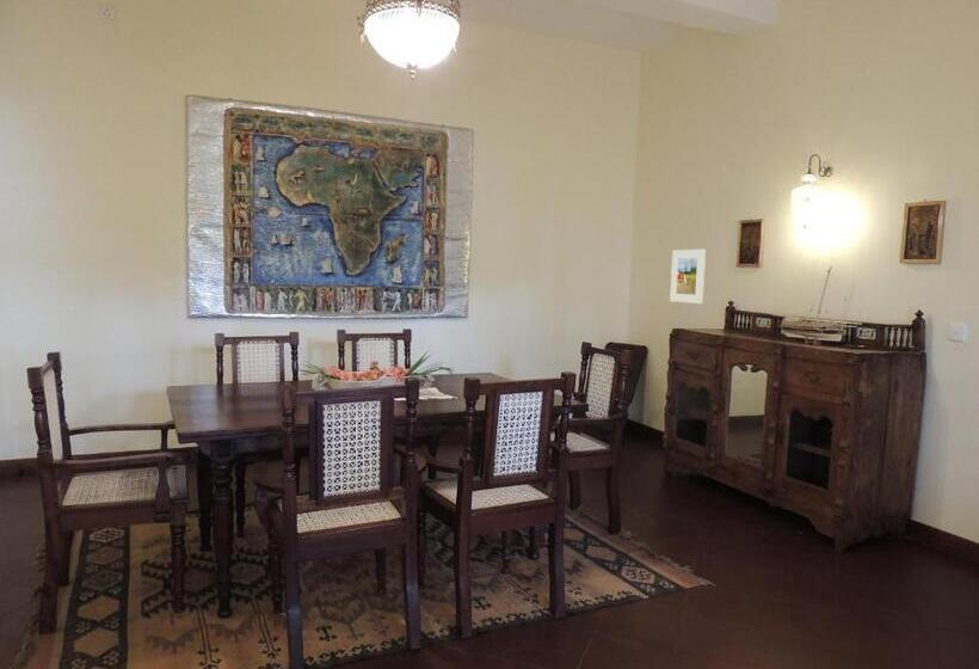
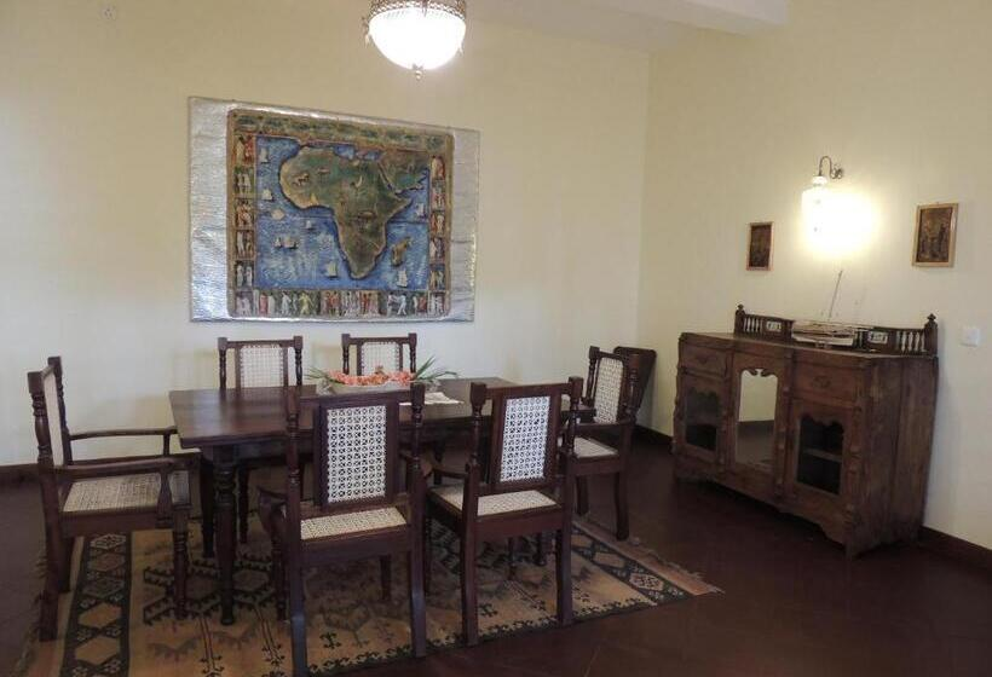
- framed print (686, 276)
